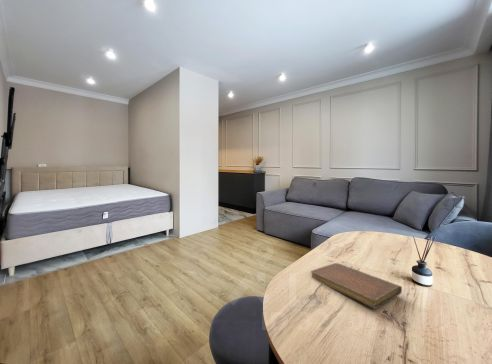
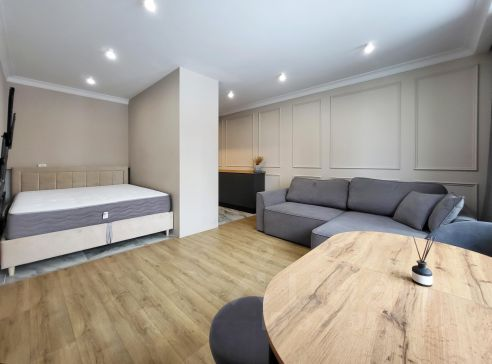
- notebook (352, 281)
